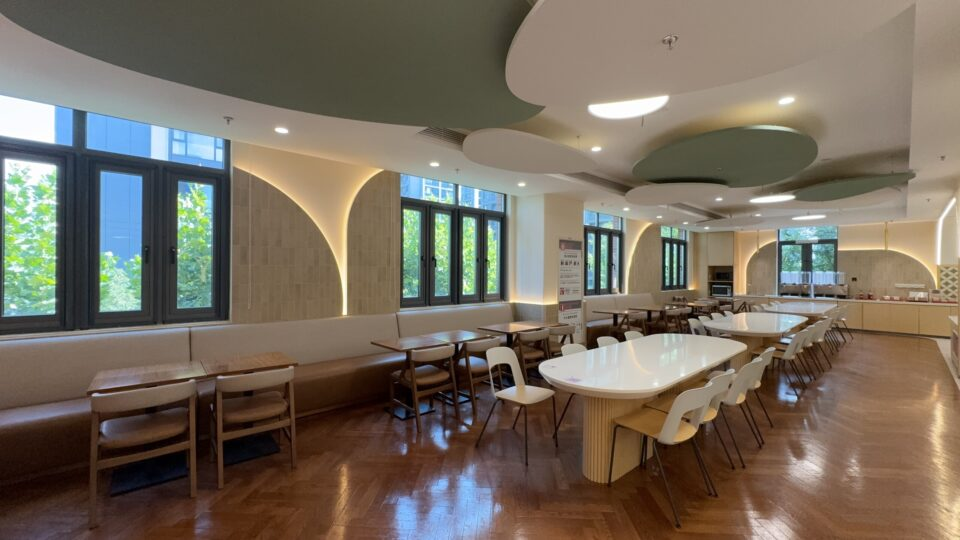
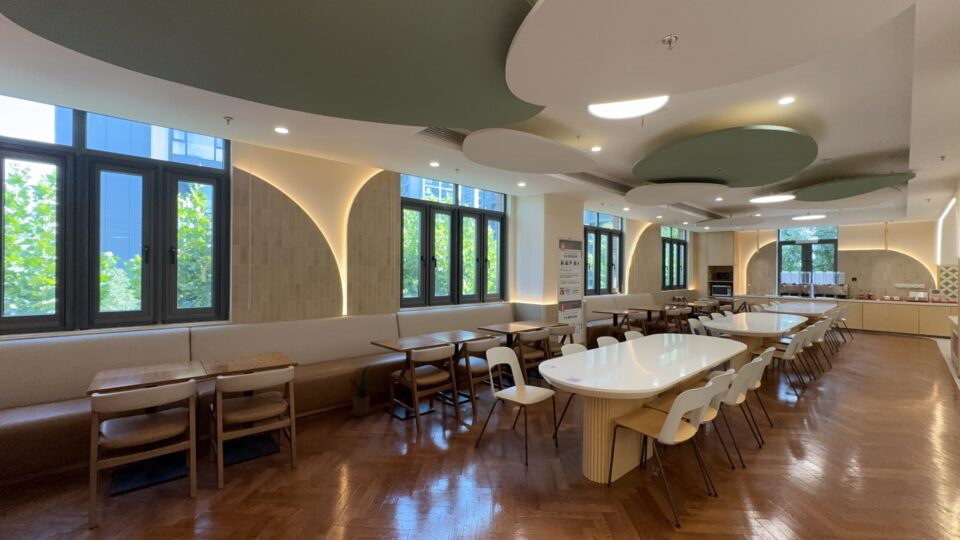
+ house plant (359, 390)
